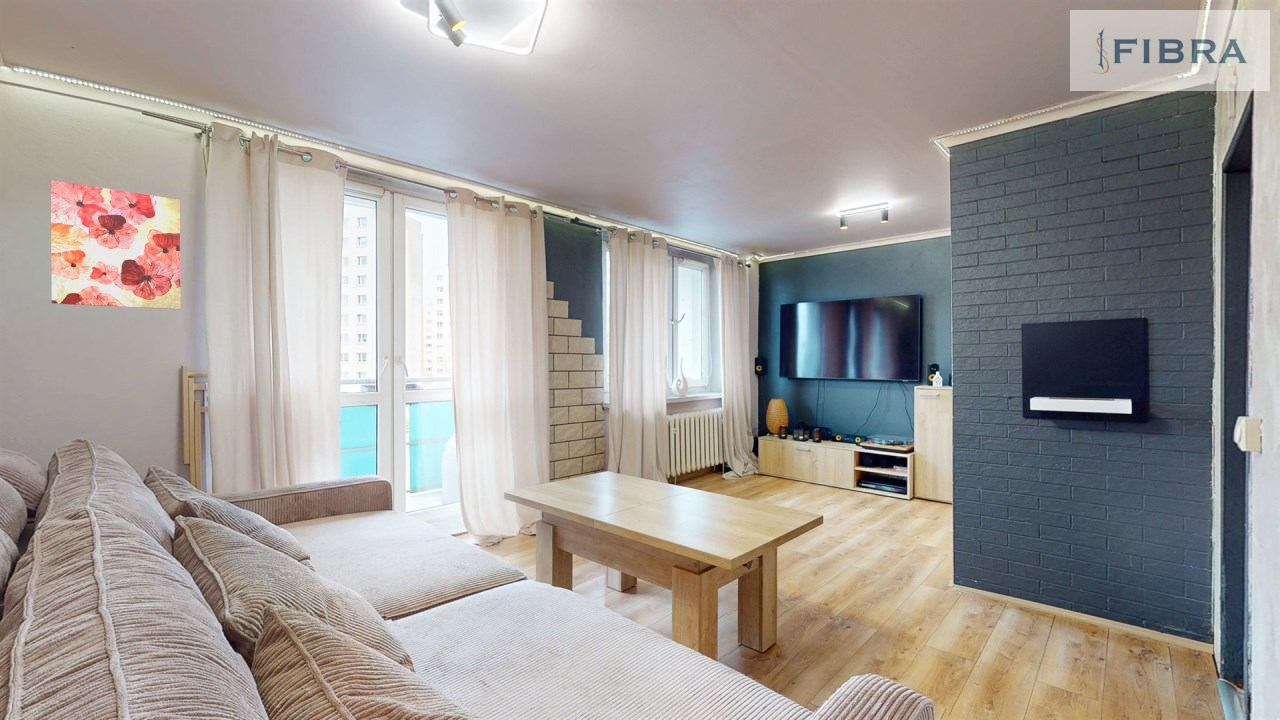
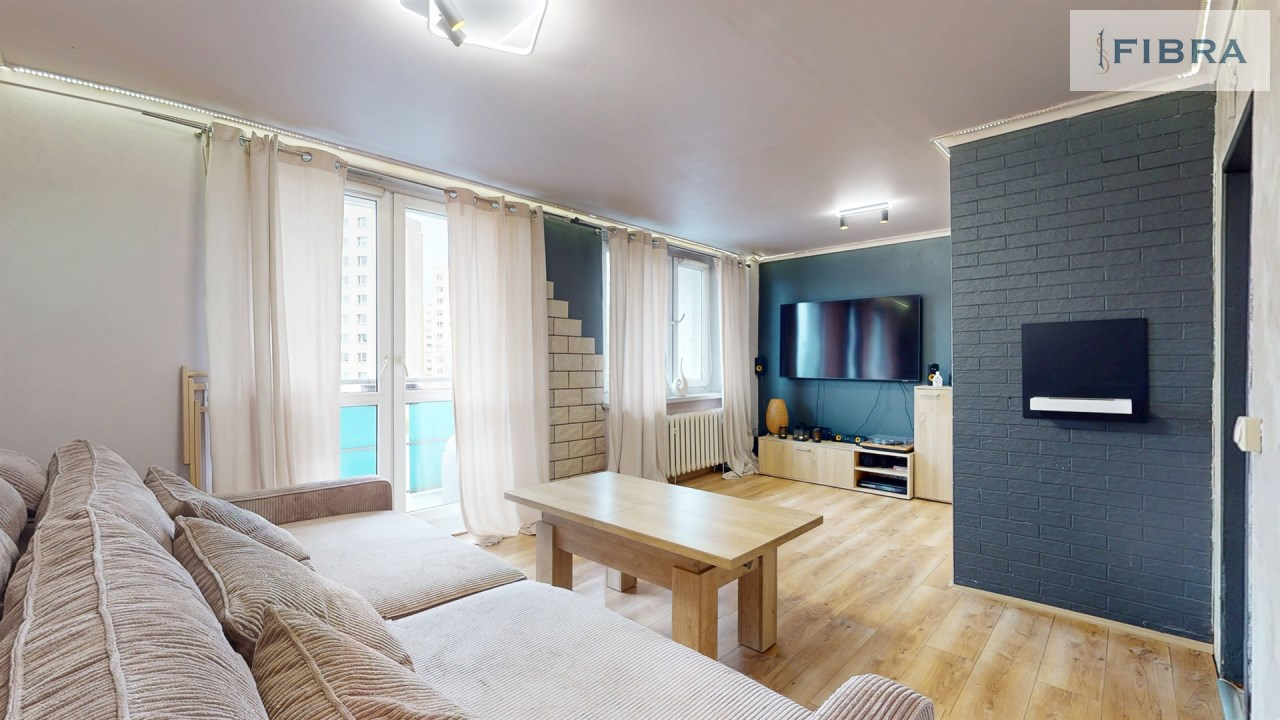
- wall art (119, 248)
